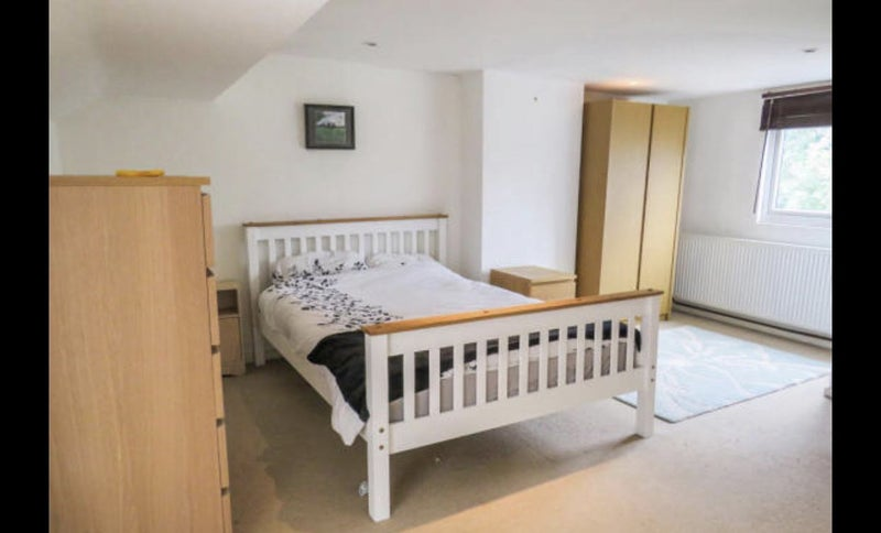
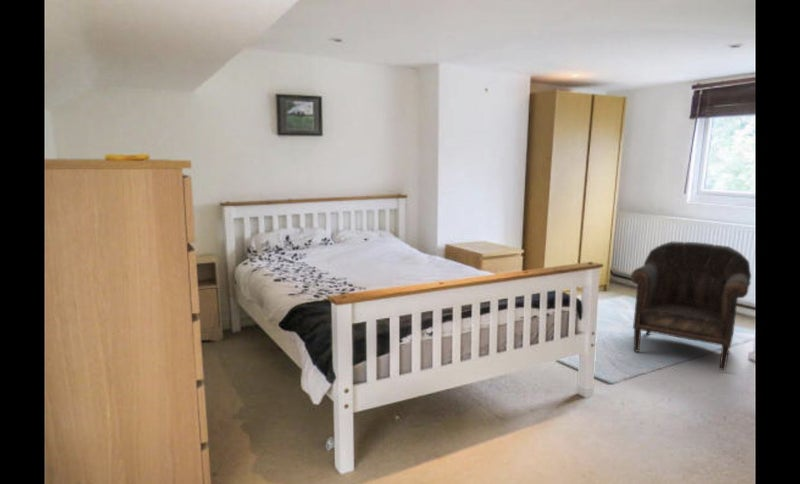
+ armchair (689, 296)
